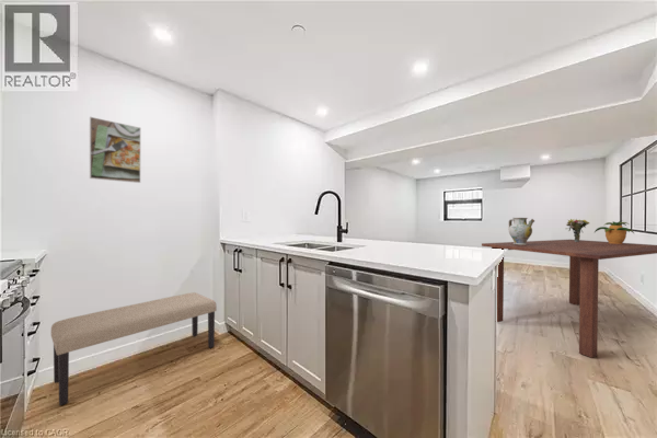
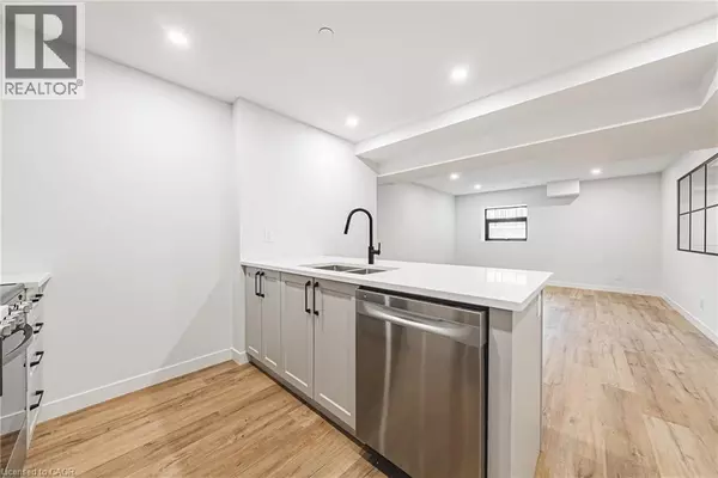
- ceramic jug (521, 231)
- potted plant (616, 231)
- bouquet (575, 230)
- dining table (580, 284)
- bench (142, 331)
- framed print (116, 151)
